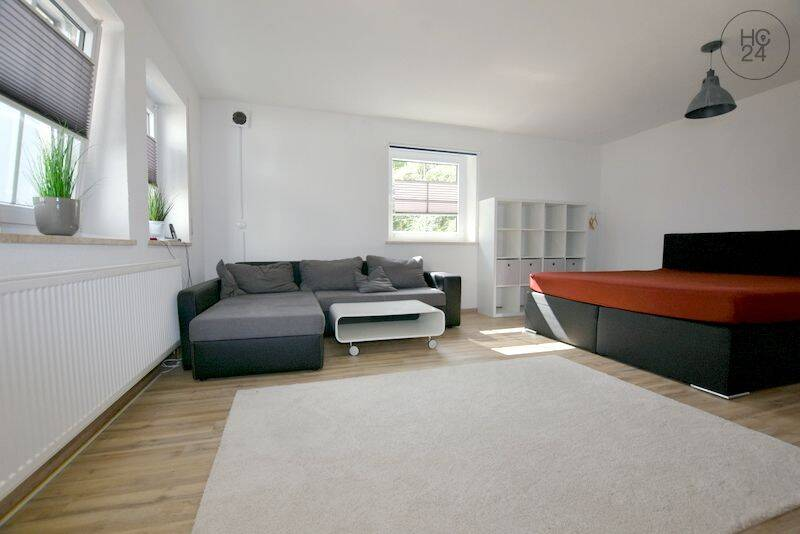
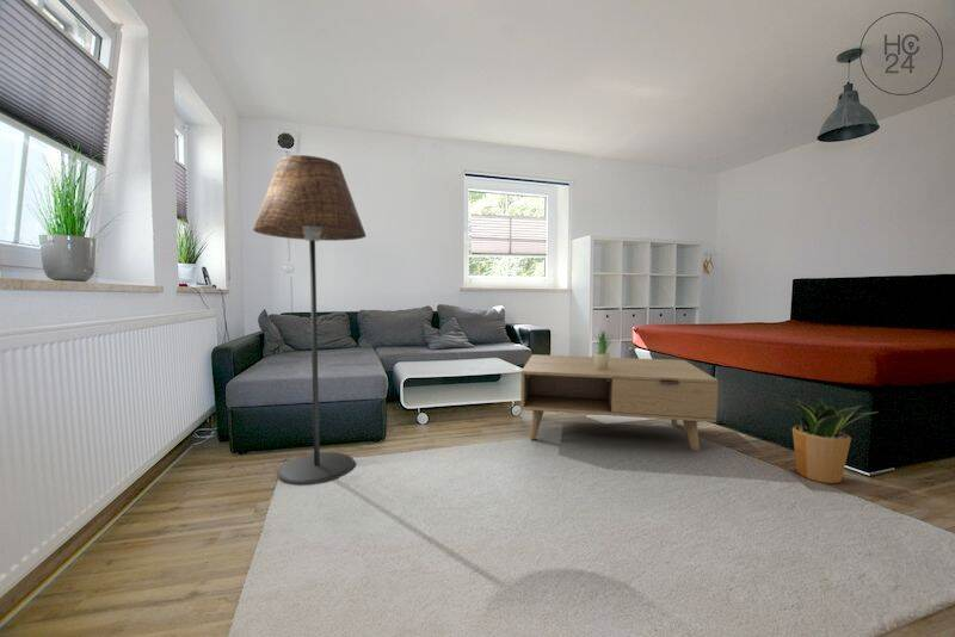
+ potted plant (603, 346)
+ coffee table (609, 398)
+ floor lamp (314, 320)
+ potted plant (824, 439)
